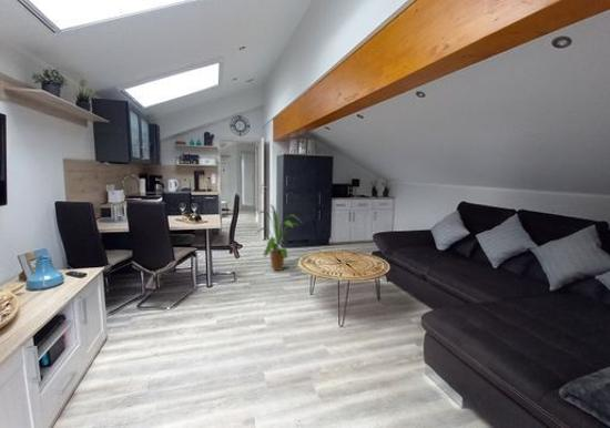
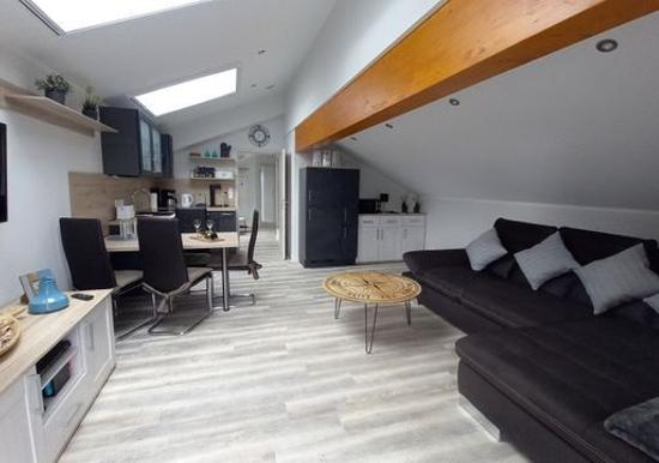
- house plant (277, 237)
